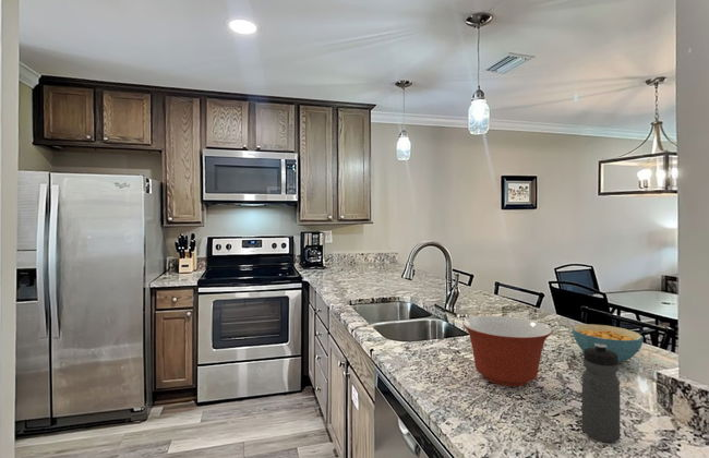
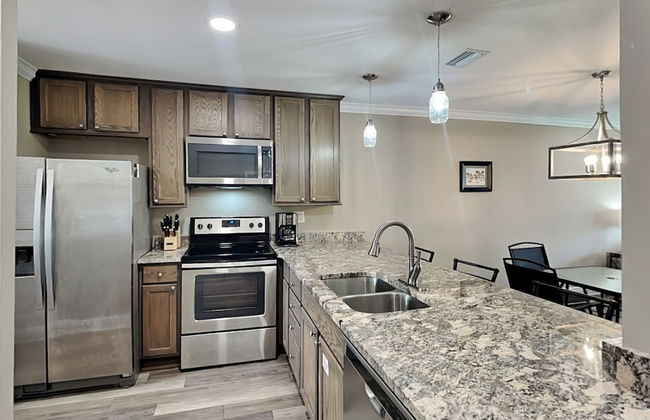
- cereal bowl (606, 346)
- mixing bowl (505, 351)
- water bottle (600, 389)
